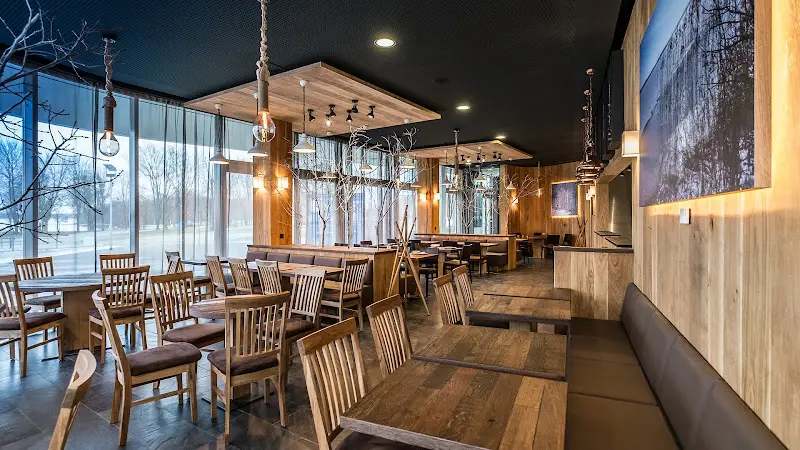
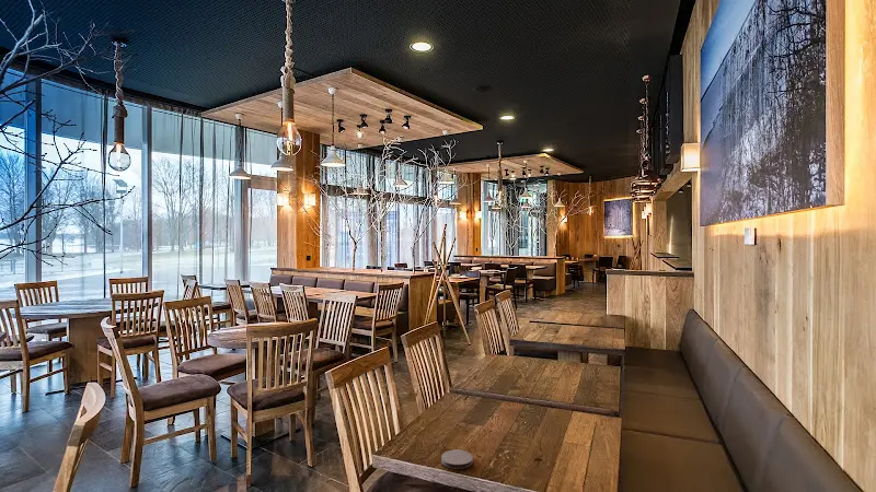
+ coaster (457, 458)
